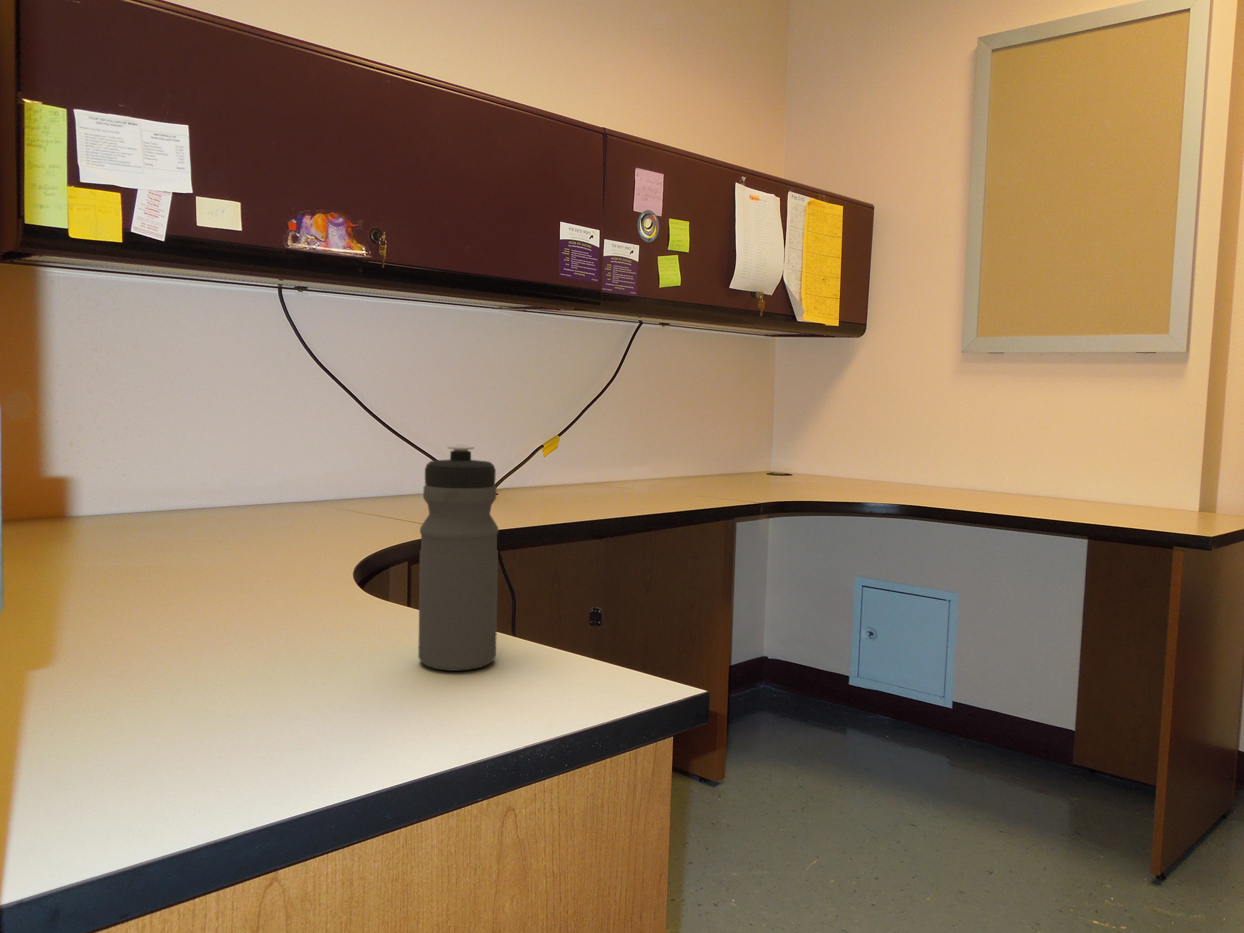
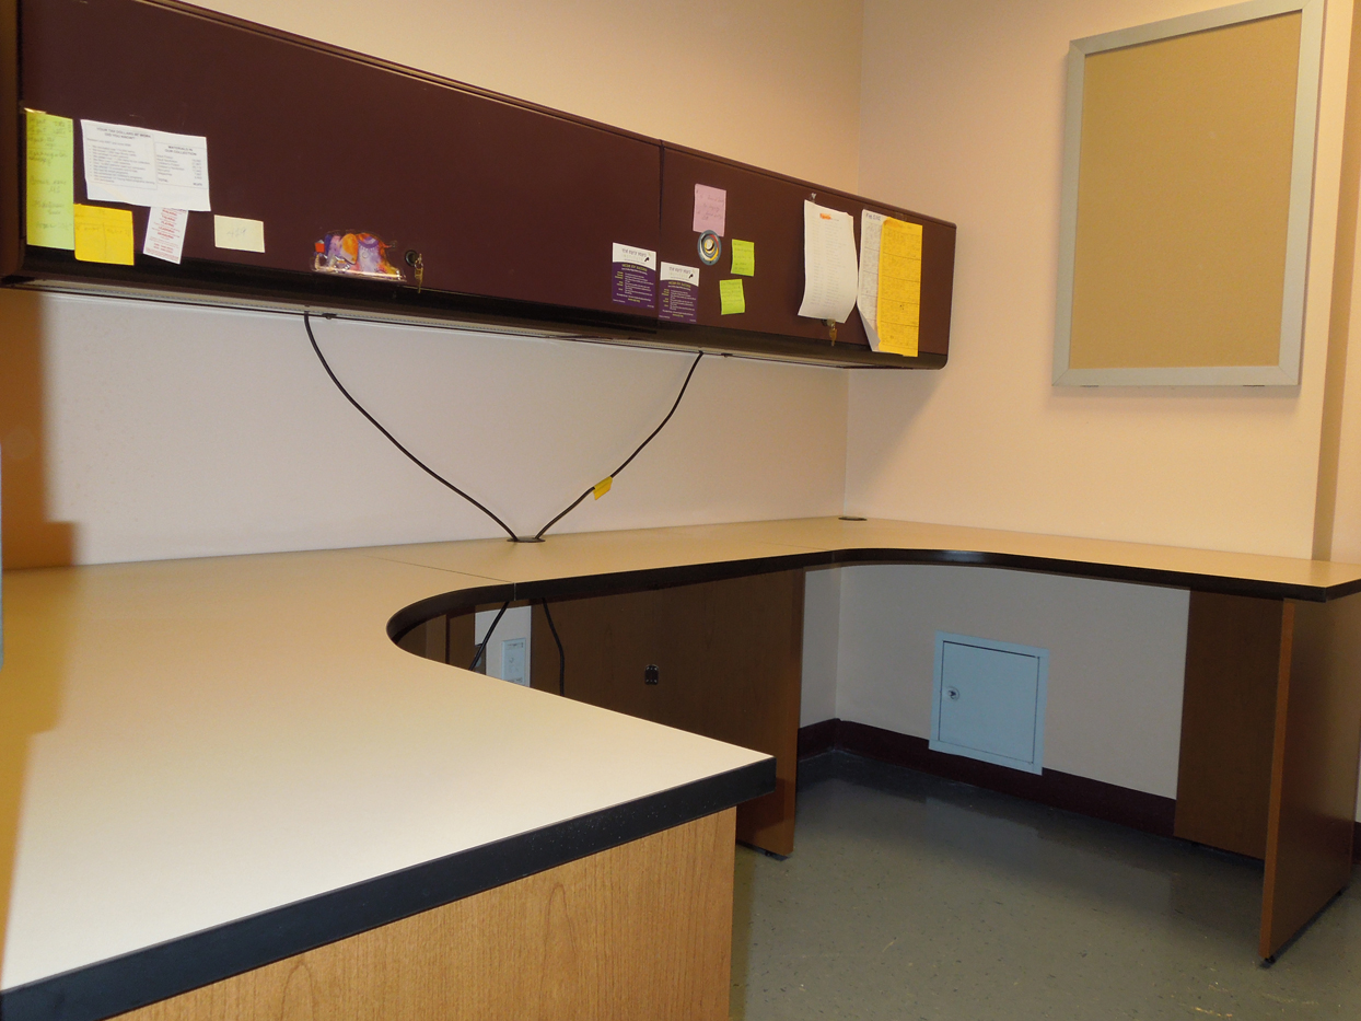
- water bottle (459, 553)
